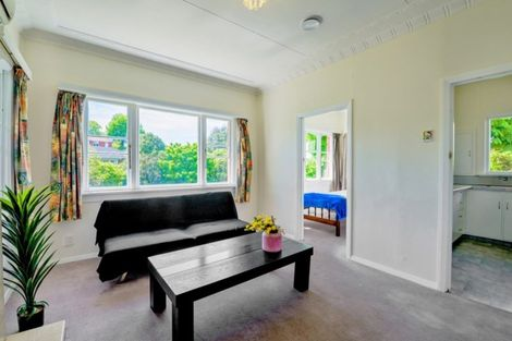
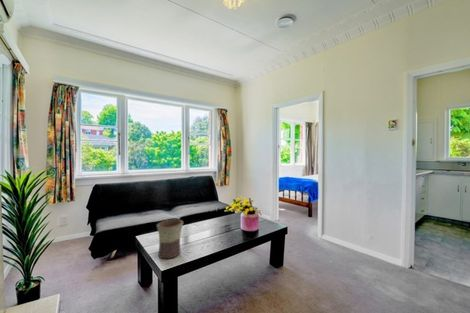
+ flower pot (170, 238)
